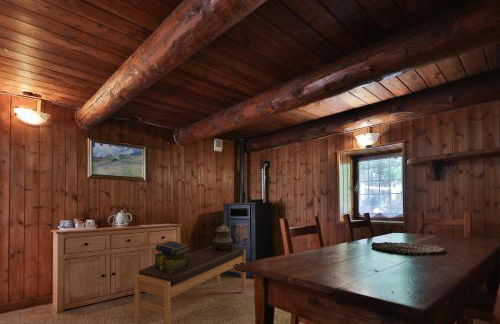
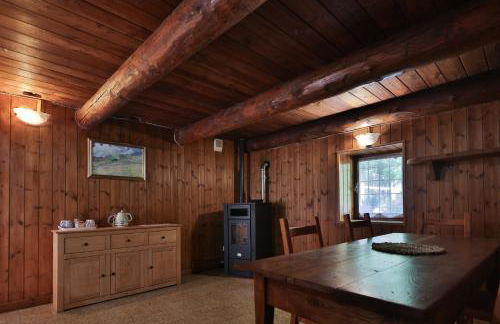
- bench (197, 281)
- decorative urn (222, 233)
- stack of books (172, 255)
